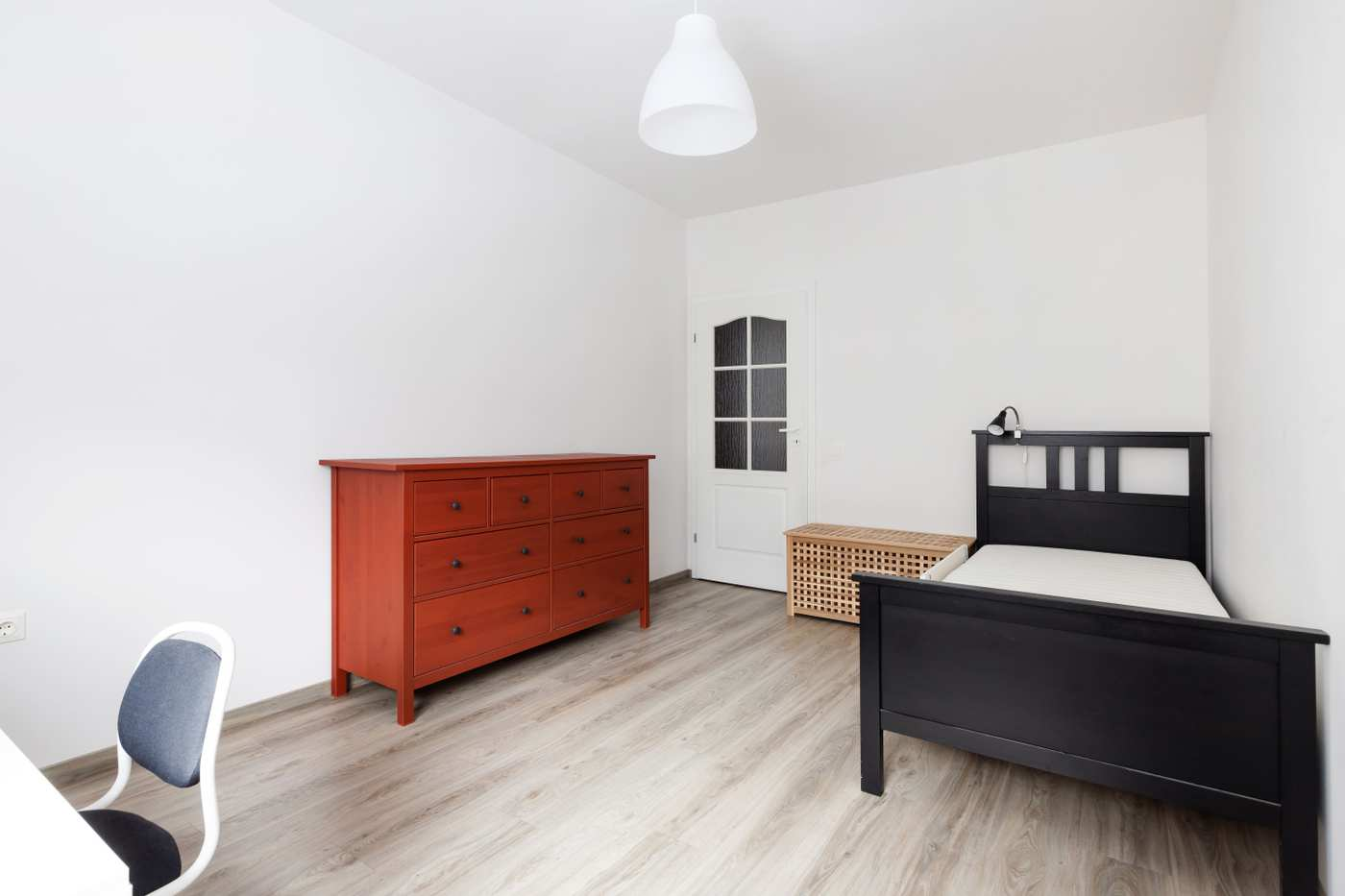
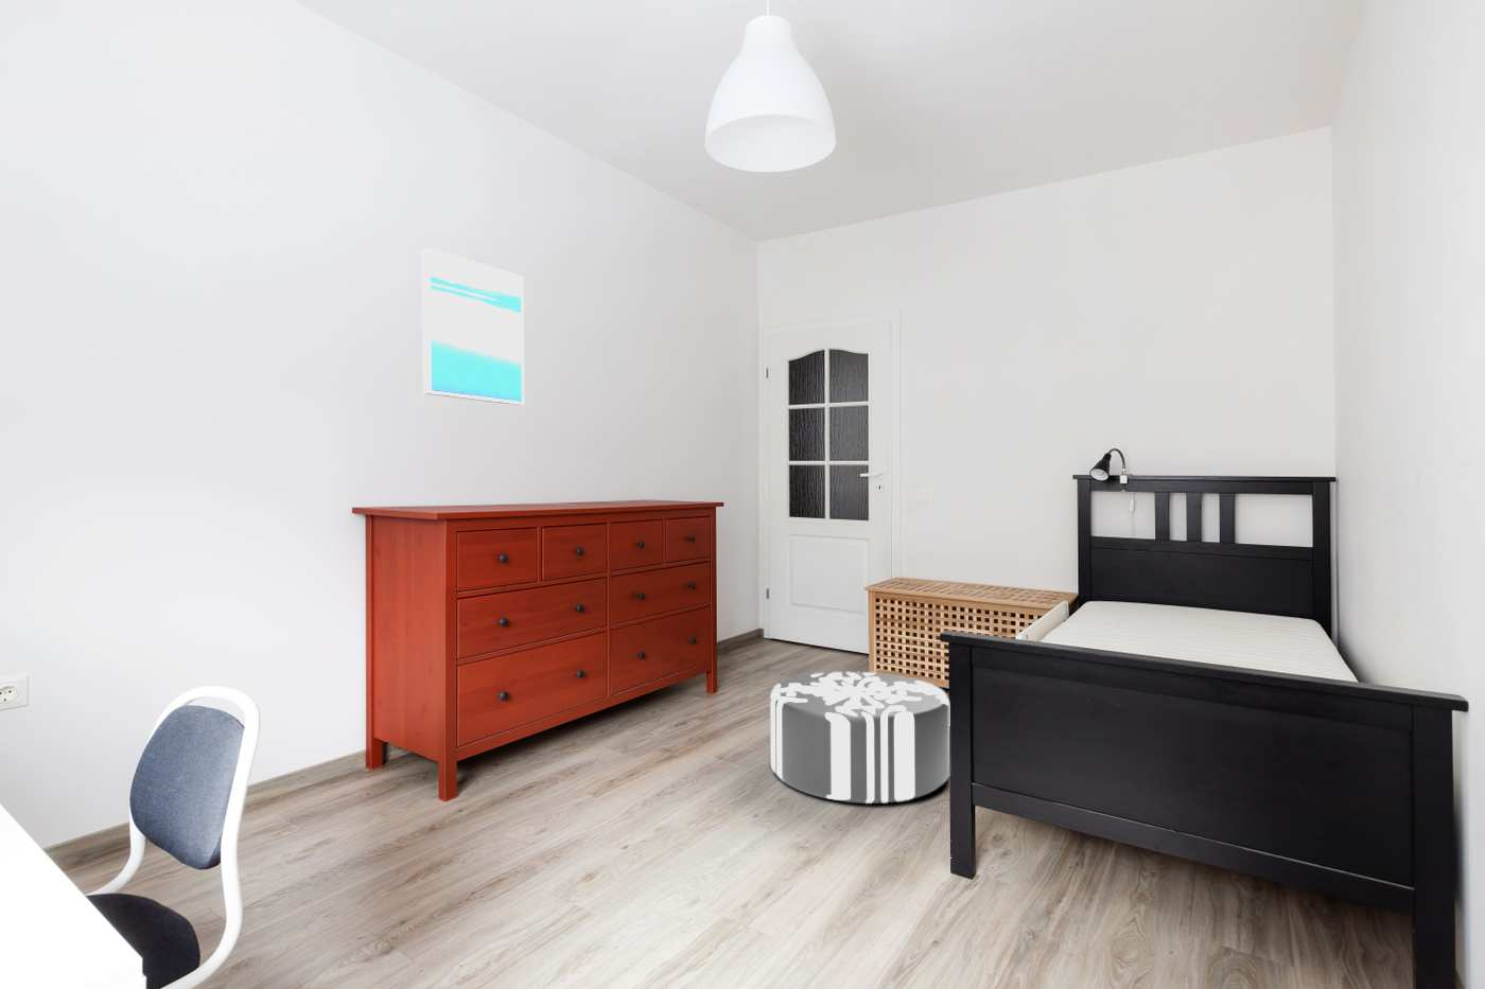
+ pouf (858, 731)
+ wall art (476, 331)
